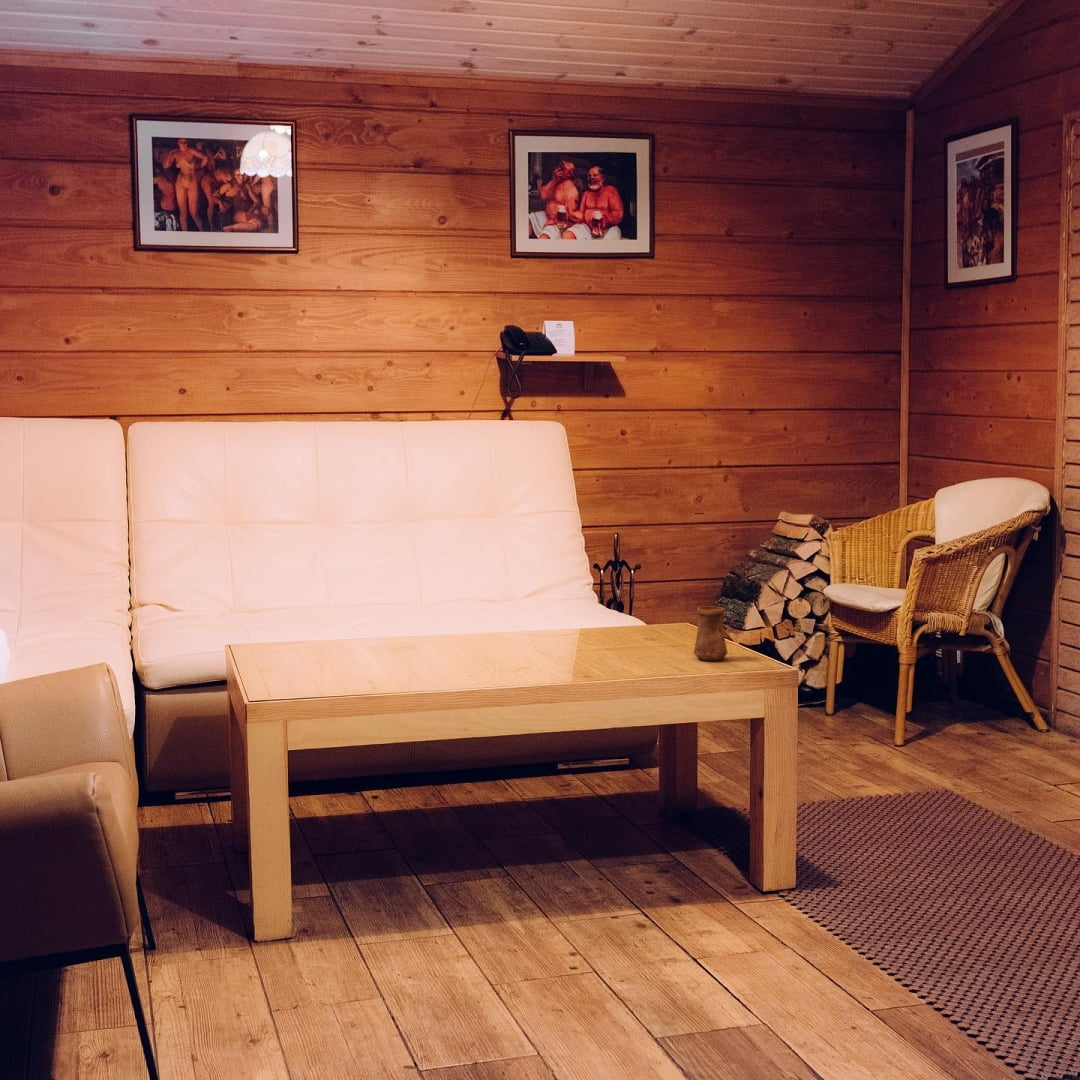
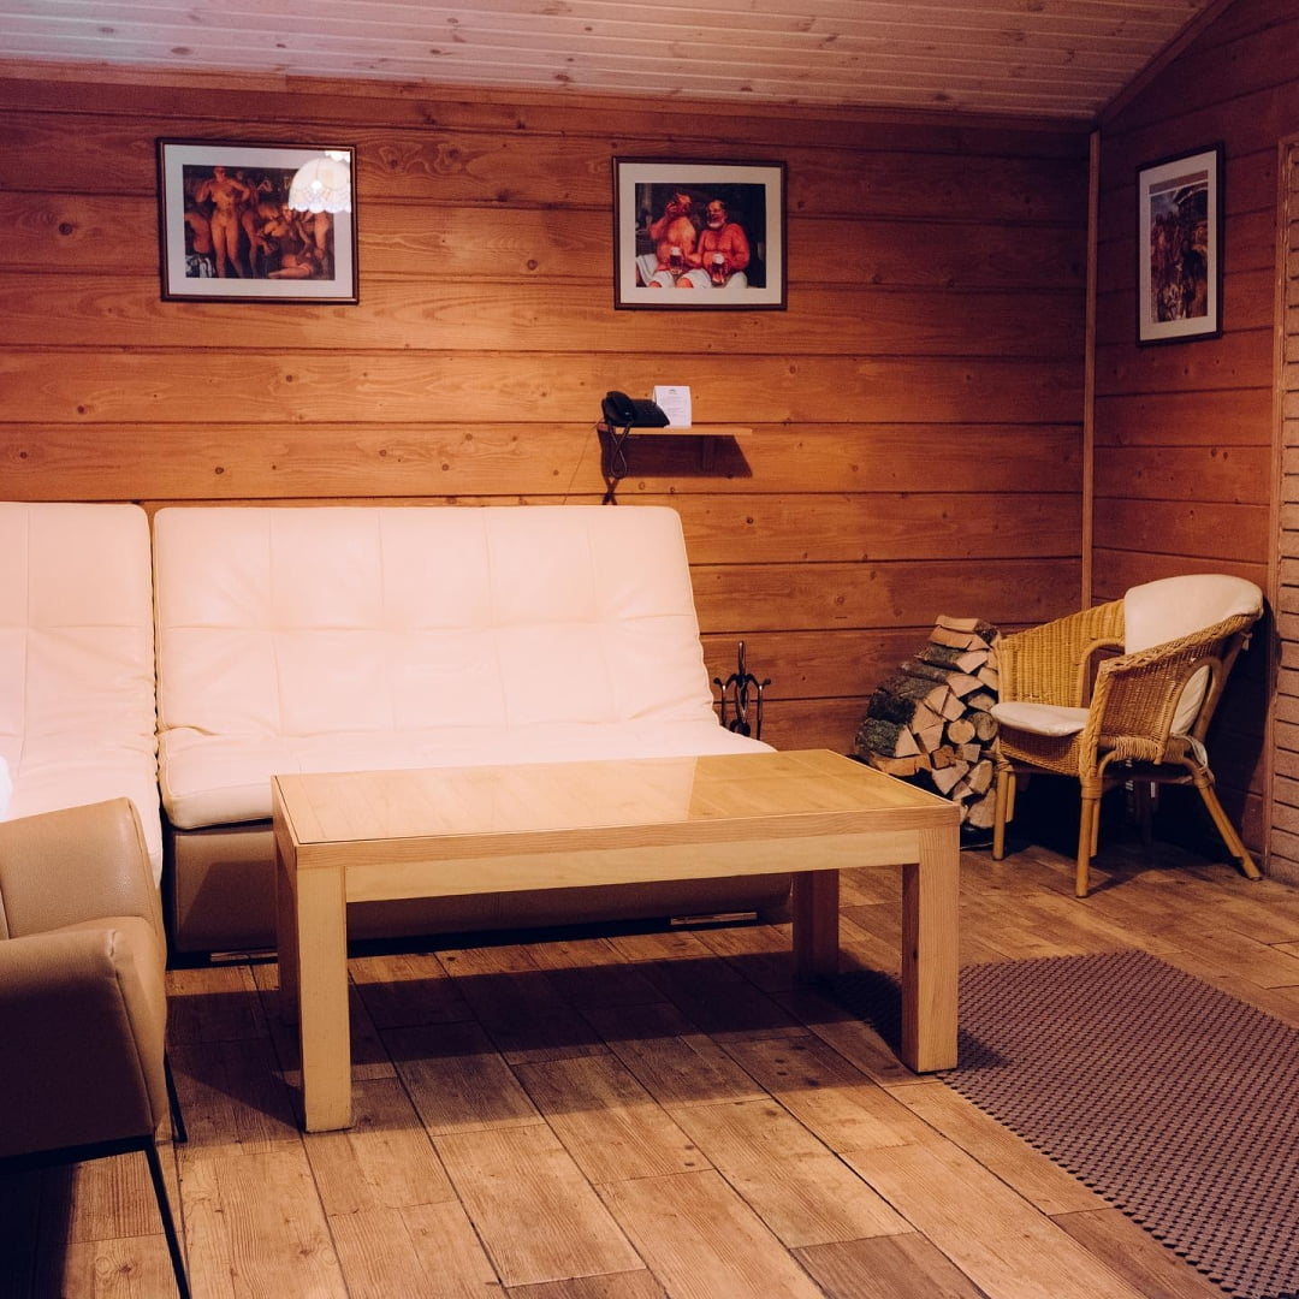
- cup (710, 633)
